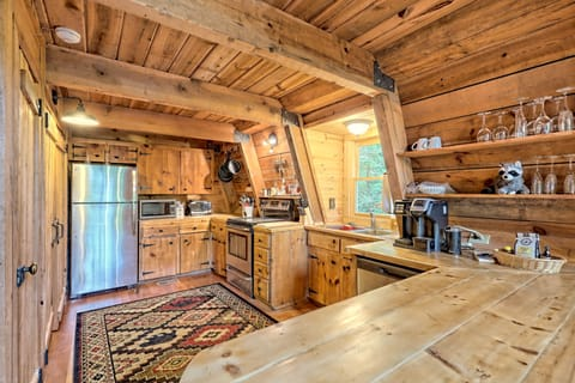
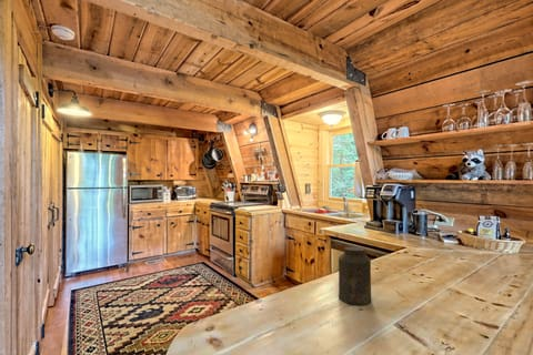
+ canister (354, 273)
